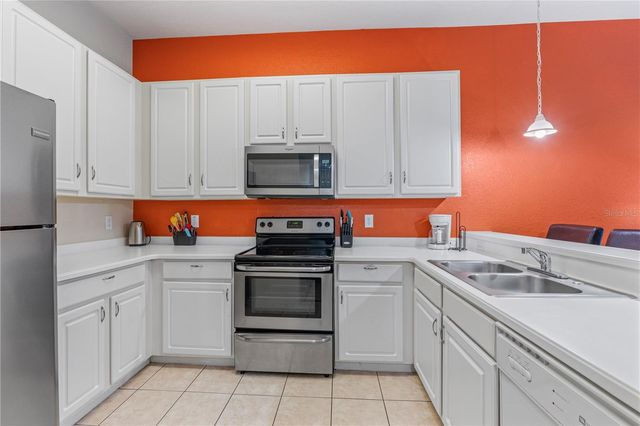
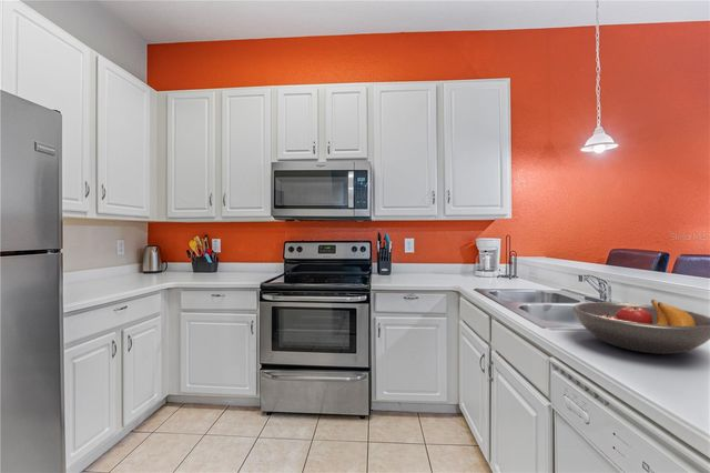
+ fruit bowl (639, 324)
